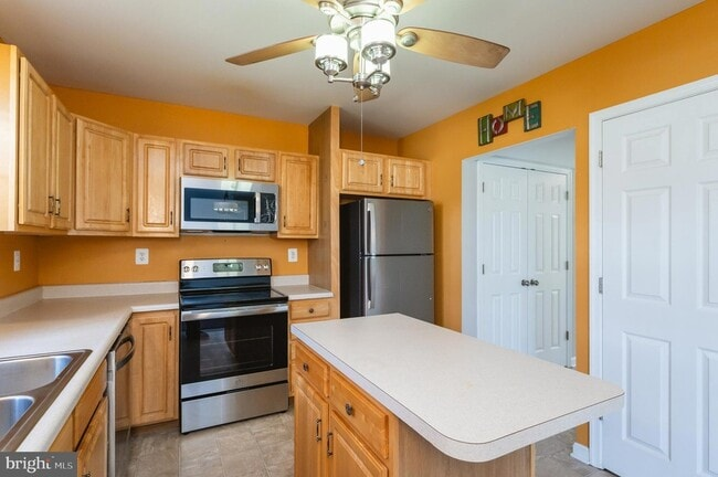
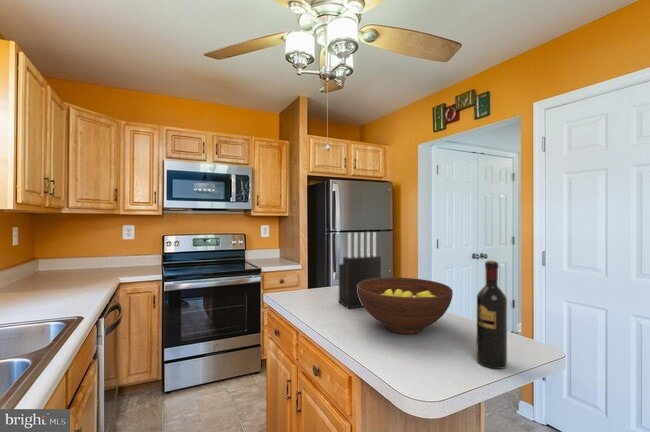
+ fruit bowl (403, 307)
+ knife block (358, 267)
+ wine bottle (491, 311)
